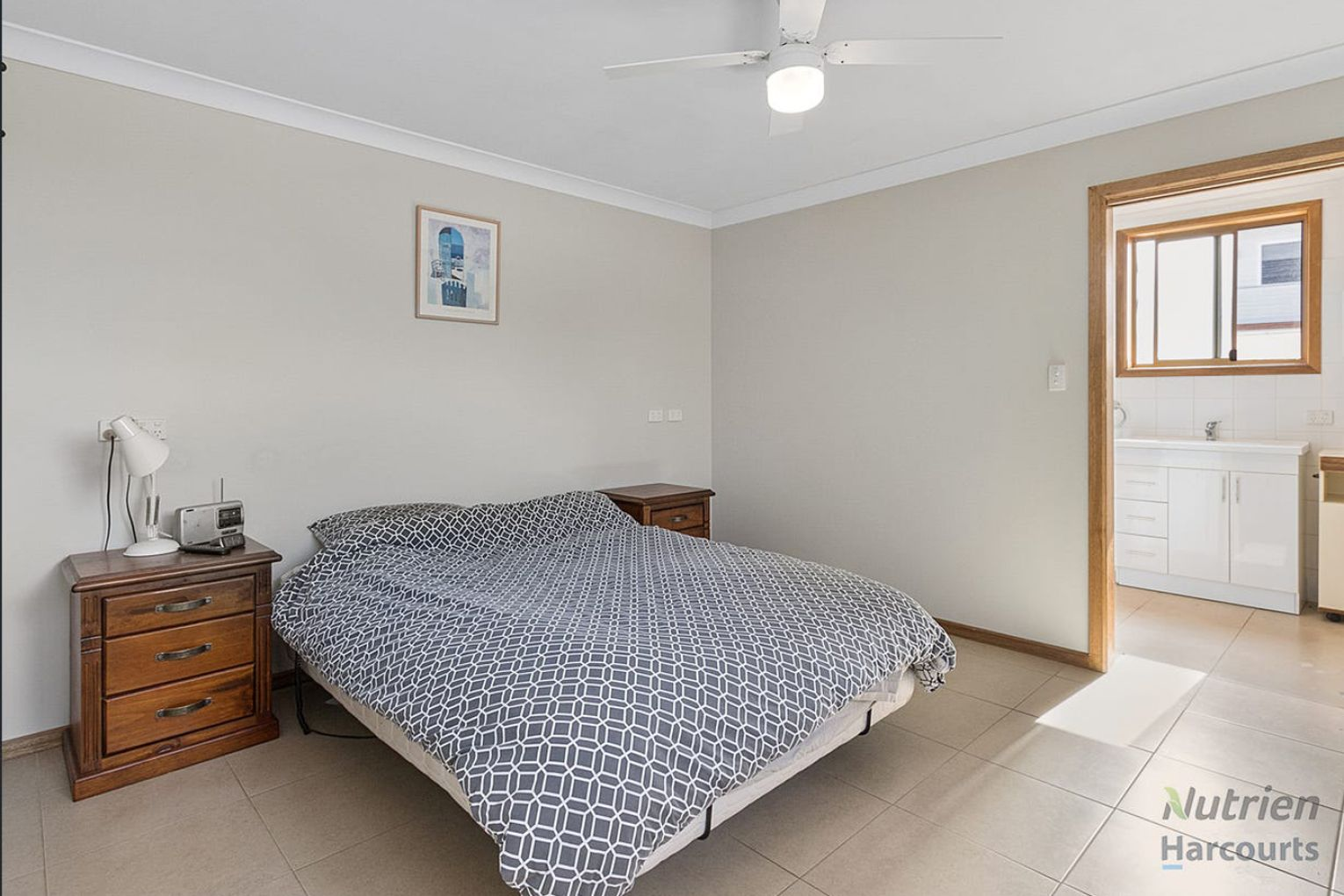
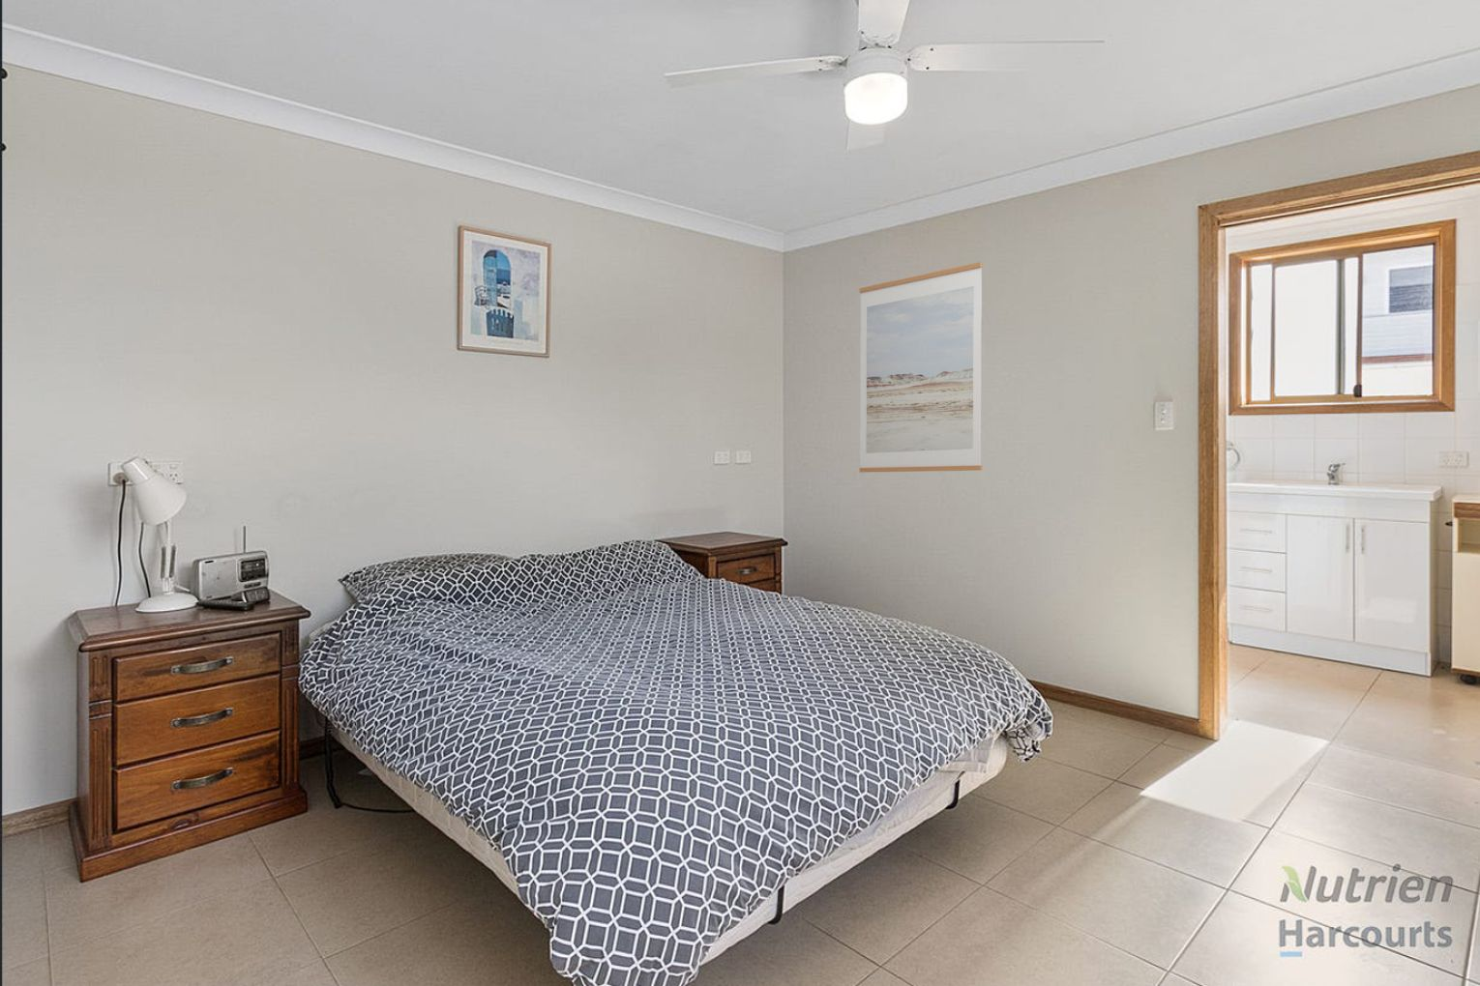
+ wall art (917, 373)
